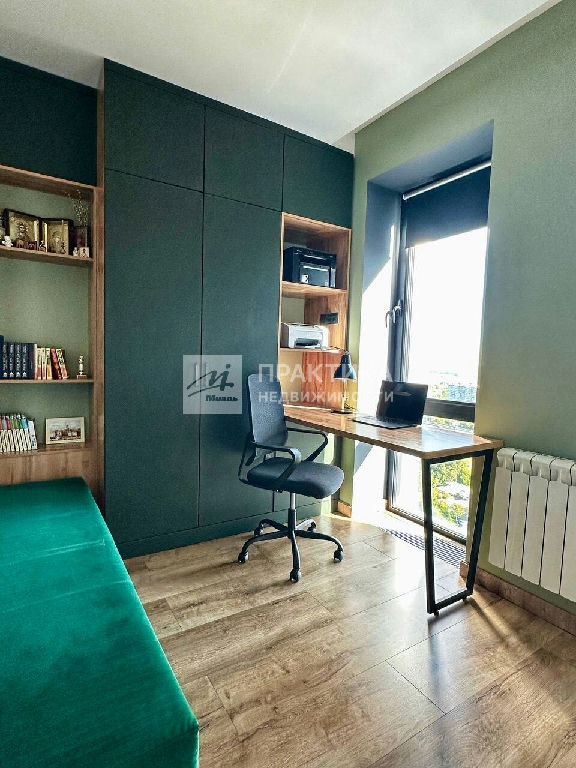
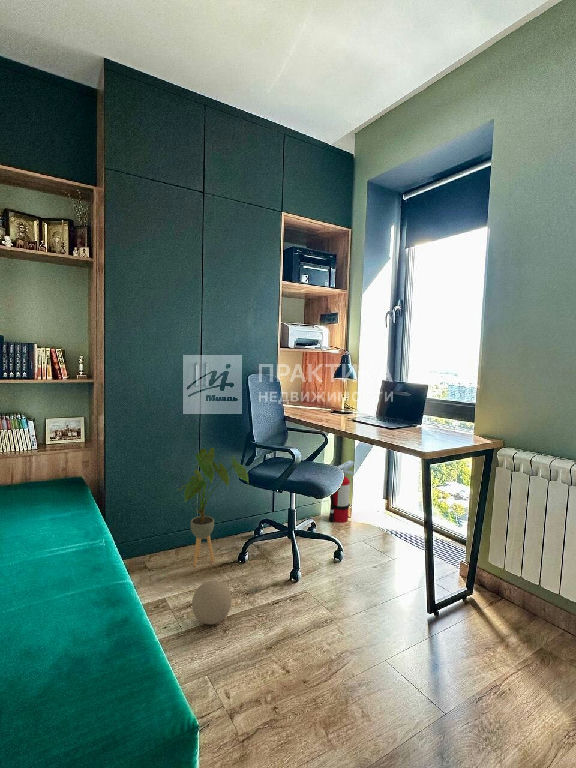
+ ball (211, 601)
+ fire extinguisher (340, 490)
+ house plant (205, 504)
